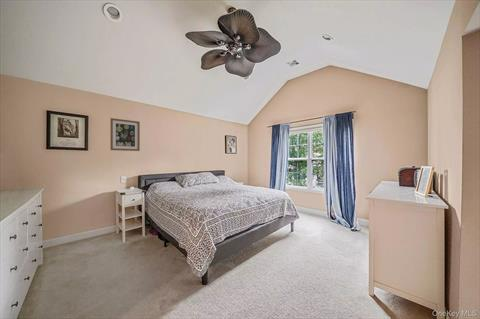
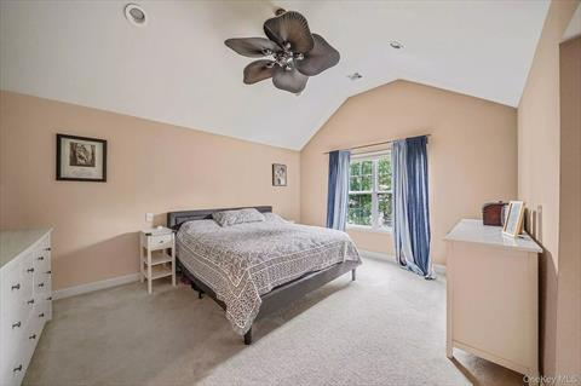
- wall art (125, 135)
